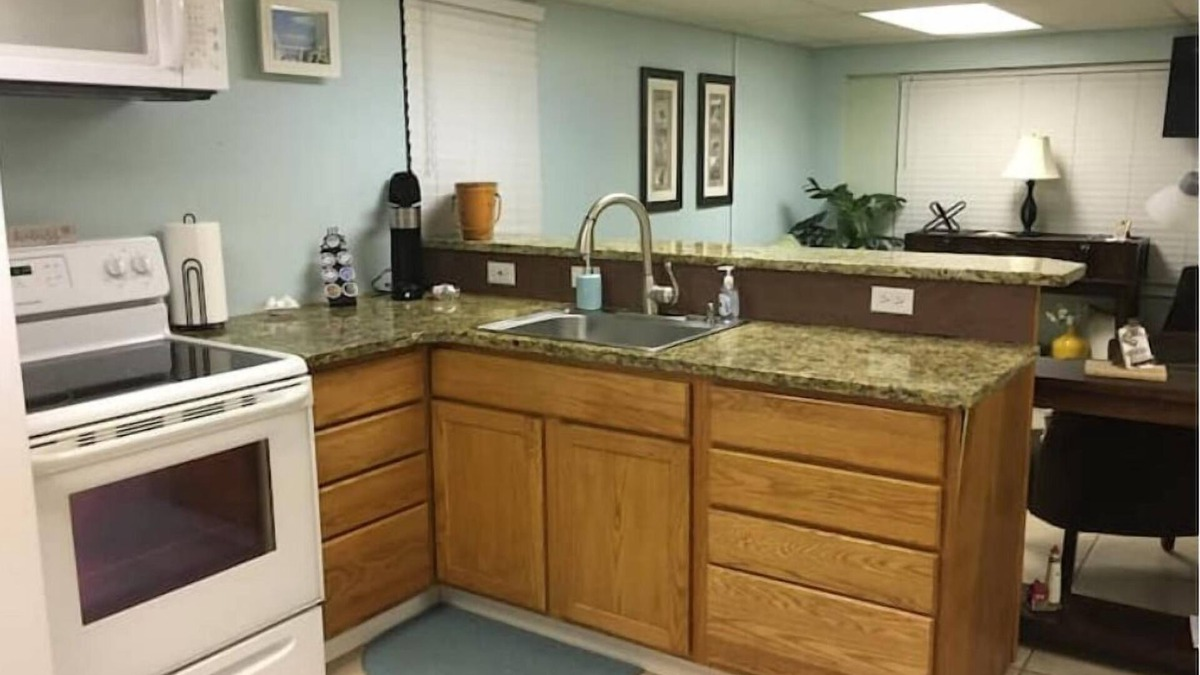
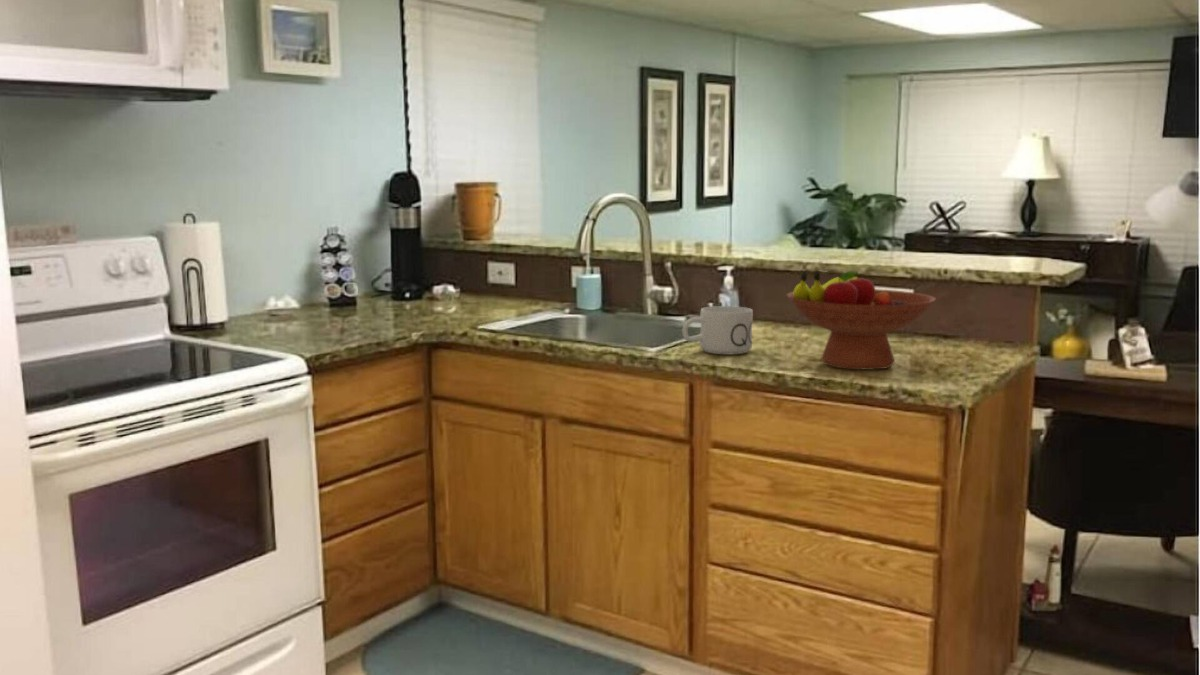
+ fruit bowl (859, 317)
+ mug (716, 330)
